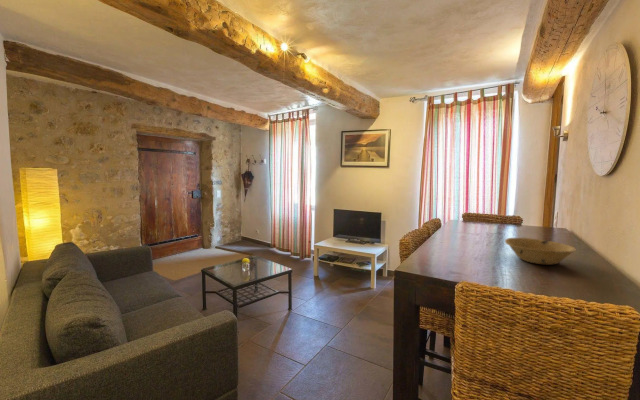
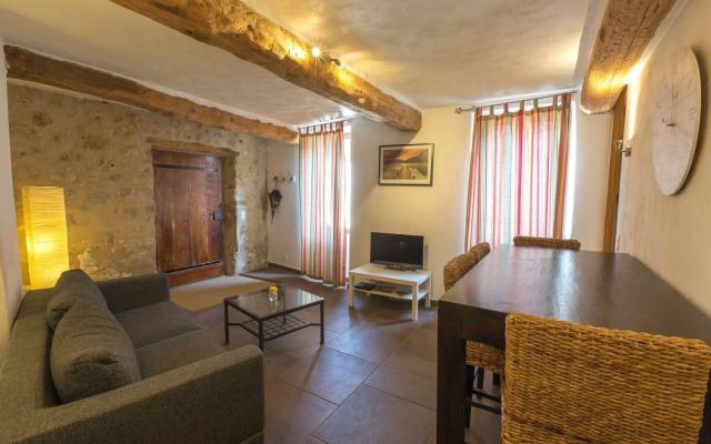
- bowl (538, 251)
